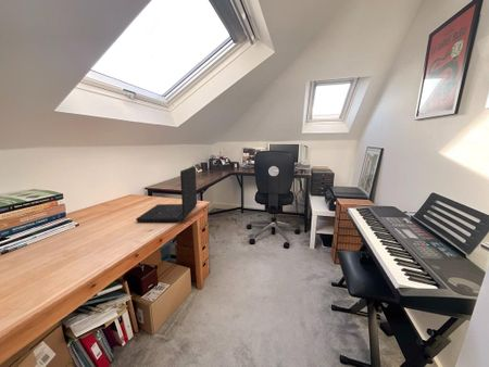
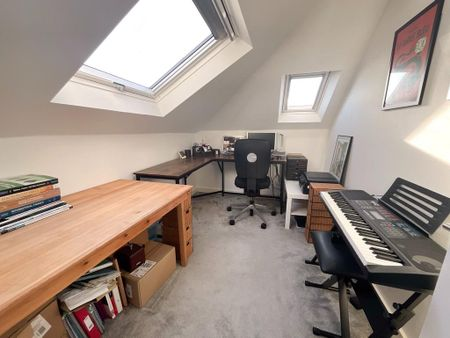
- laptop (181, 191)
